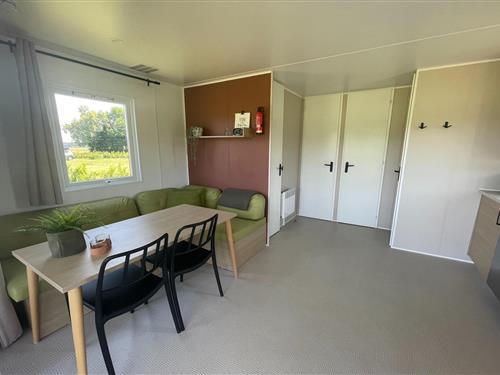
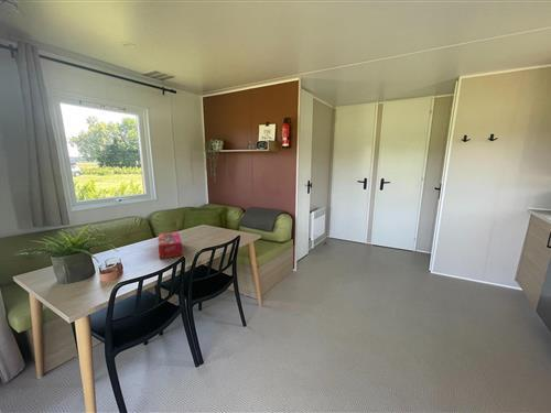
+ tissue box (170, 243)
